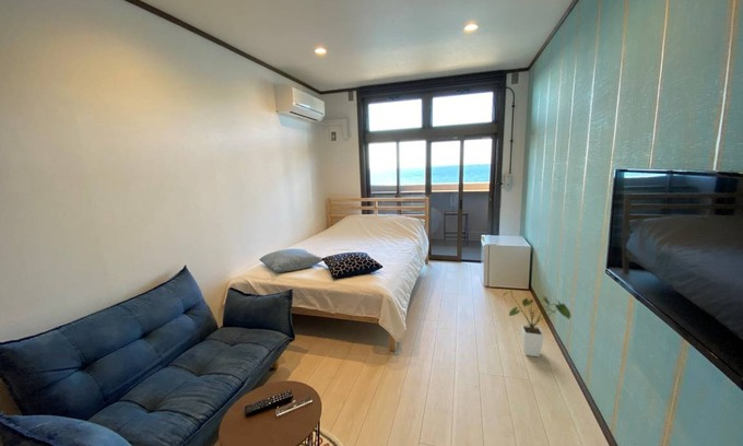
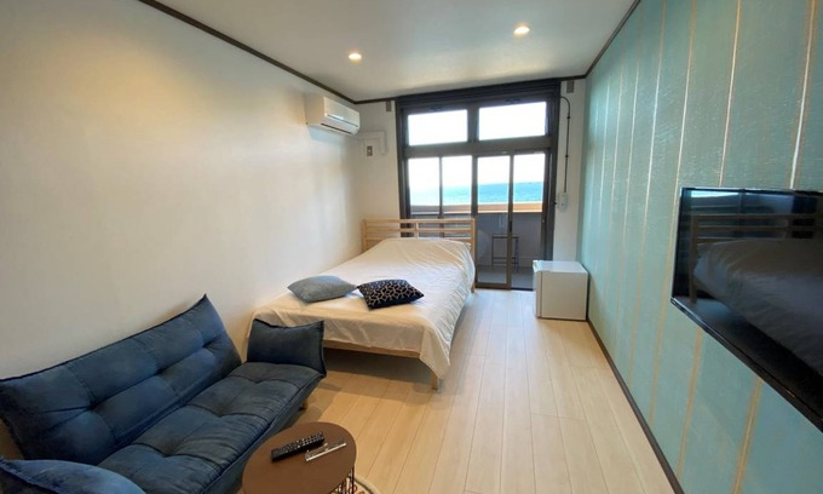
- house plant (534, 327)
